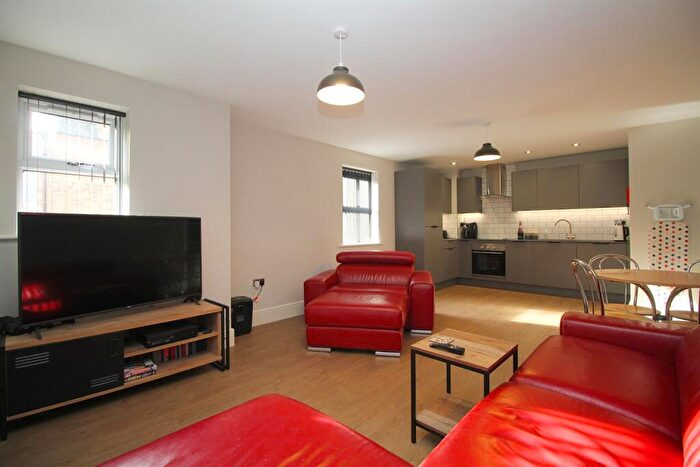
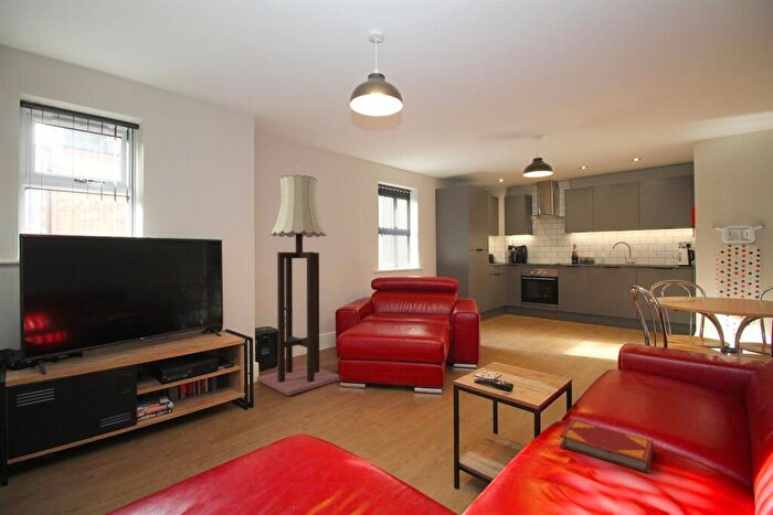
+ hardback book (605, 442)
+ floor lamp (292, 279)
